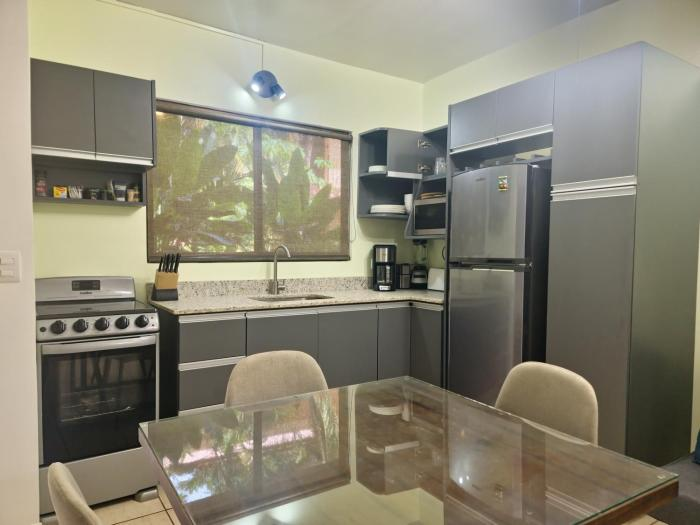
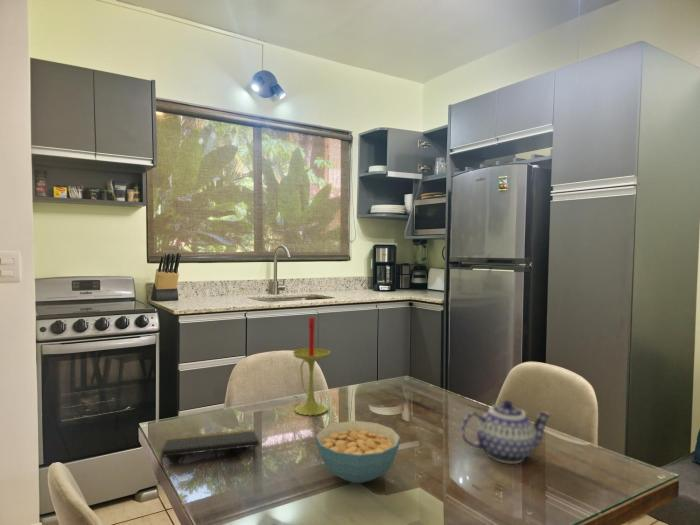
+ candle (310, 362)
+ teapot (506, 428)
+ notepad (211, 441)
+ cereal bowl (357, 456)
